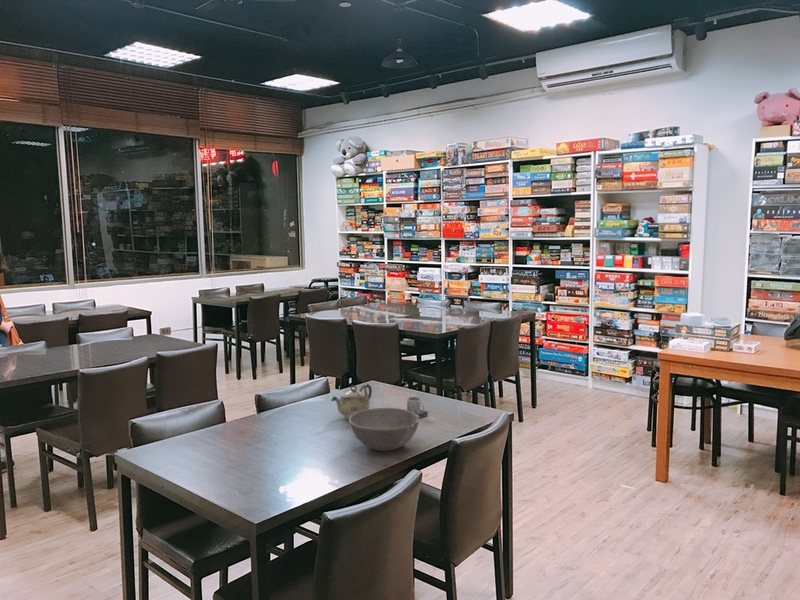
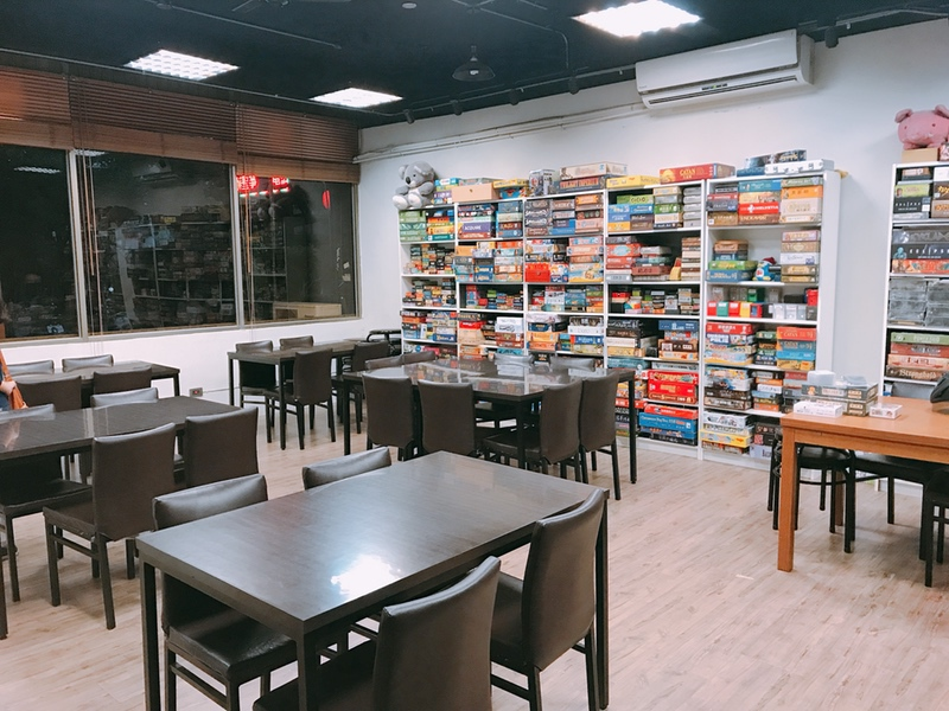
- bowl (384, 432)
- teapot (352, 401)
- mug (415, 406)
